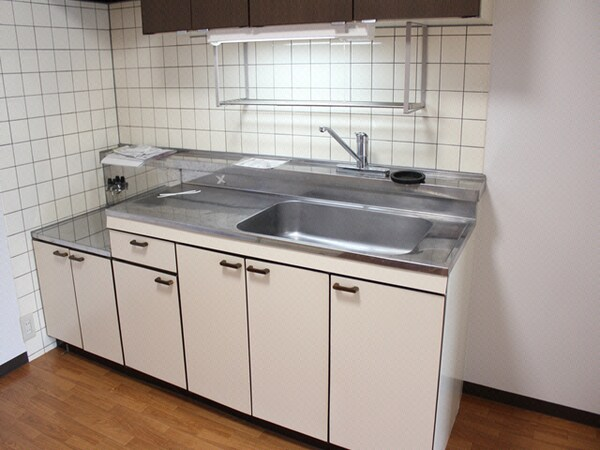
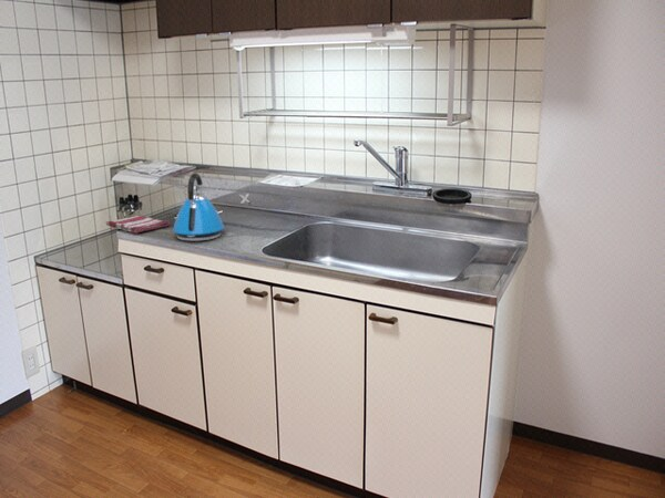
+ kettle (196, 205)
+ dish towel (137, 222)
